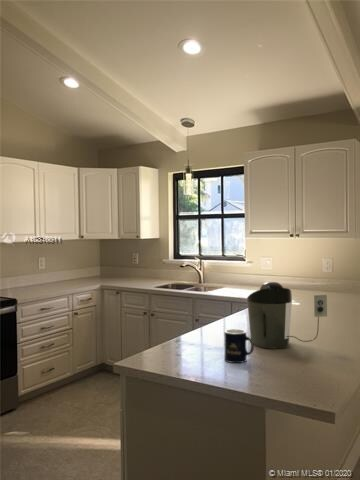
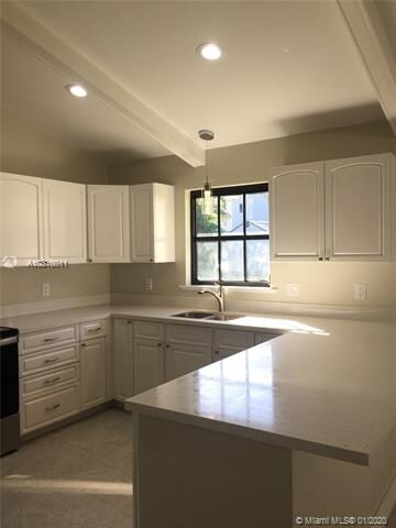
- coffee maker (283, 312)
- mug (239, 345)
